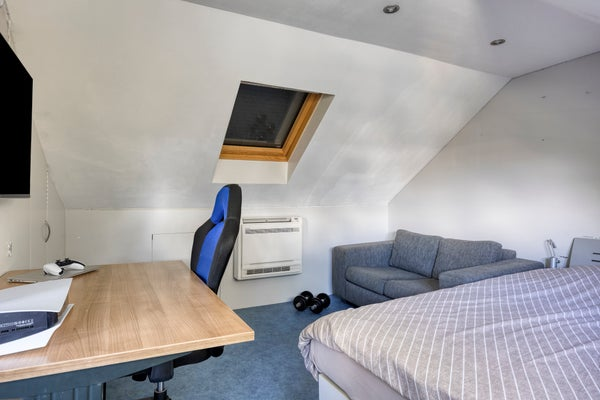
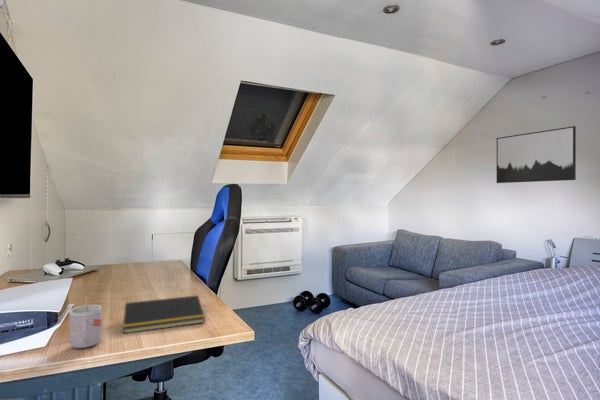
+ mug (85, 323)
+ wall art (532, 157)
+ notepad (164, 312)
